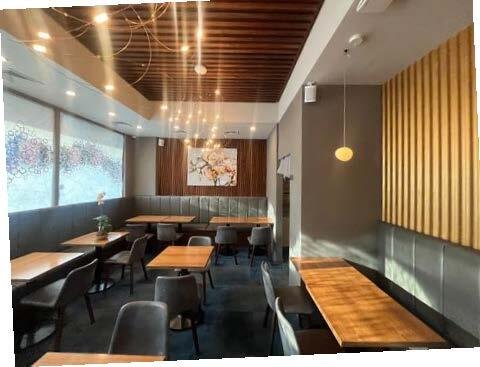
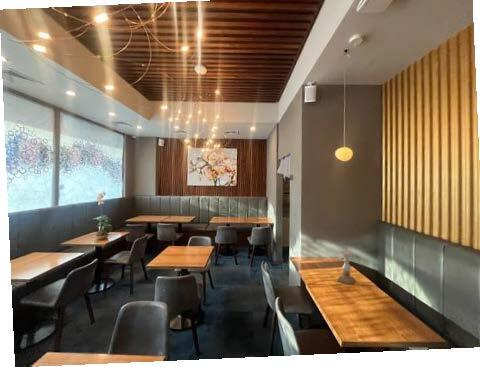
+ candle holder (346, 266)
